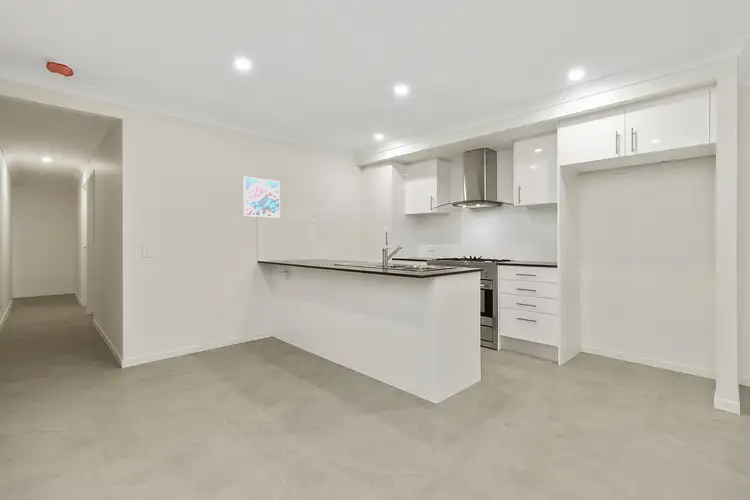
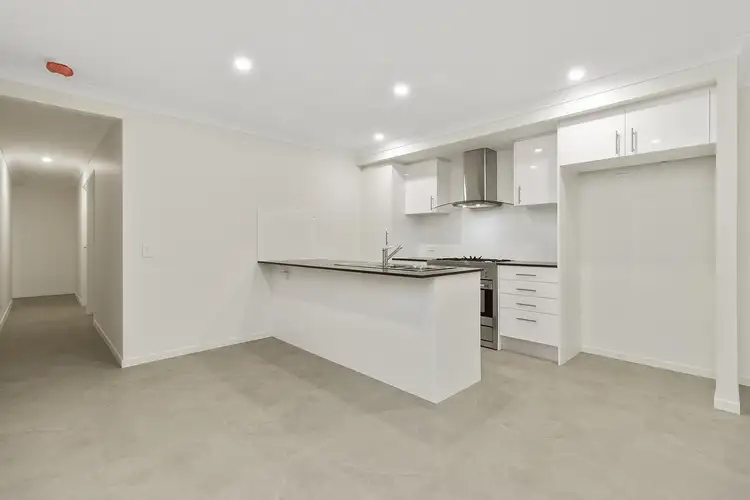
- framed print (262, 197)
